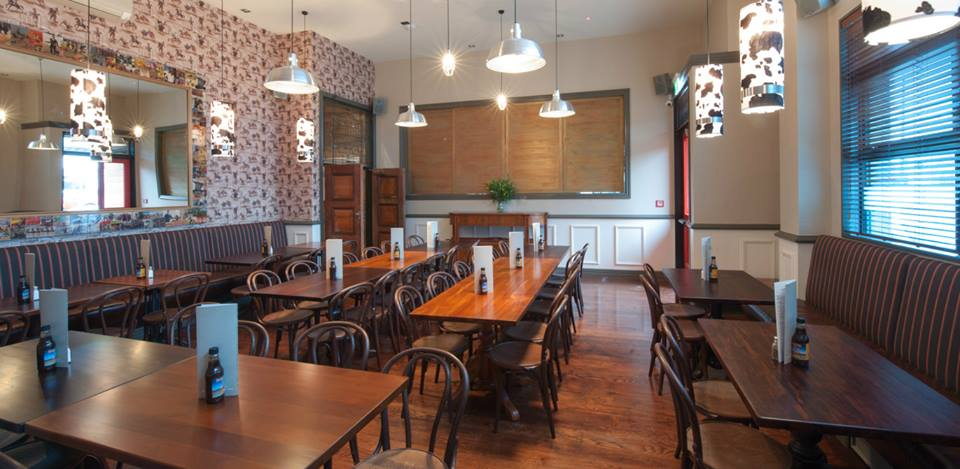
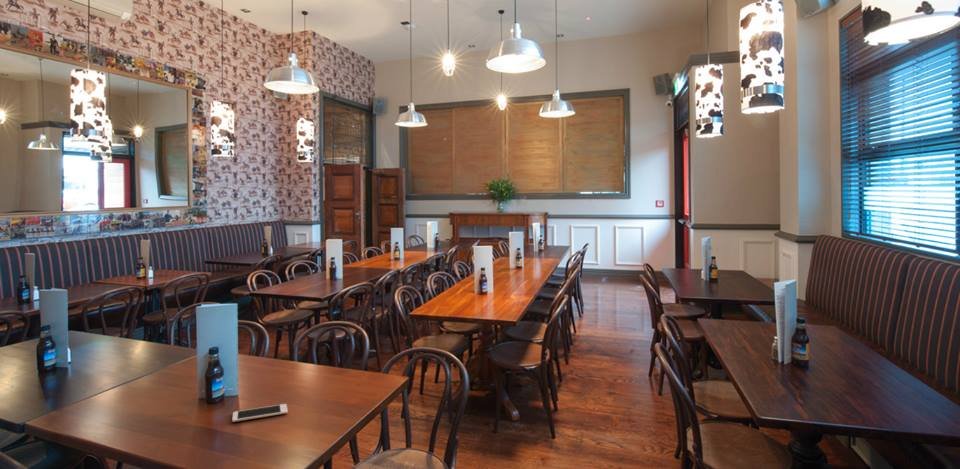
+ cell phone (260, 412)
